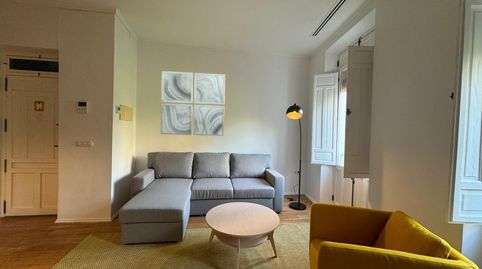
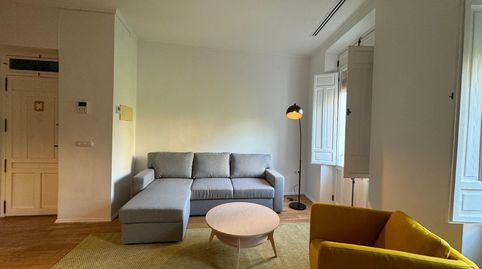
- wall art (194, 105)
